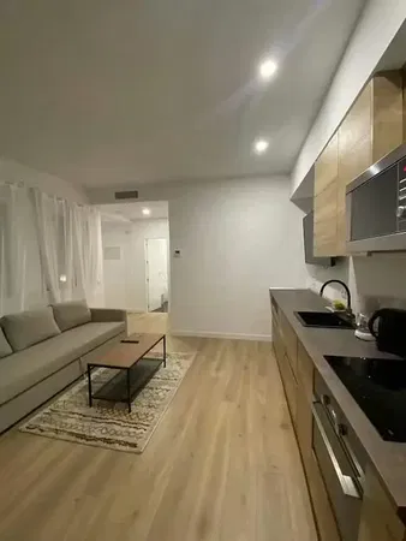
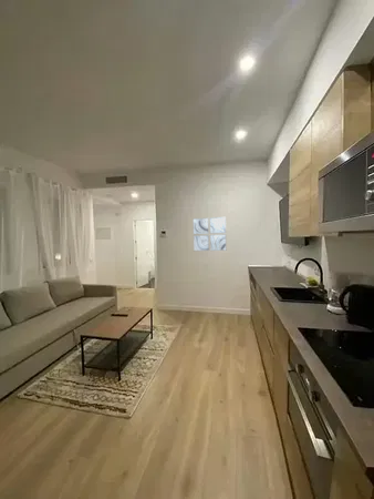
+ wall art (208, 233)
